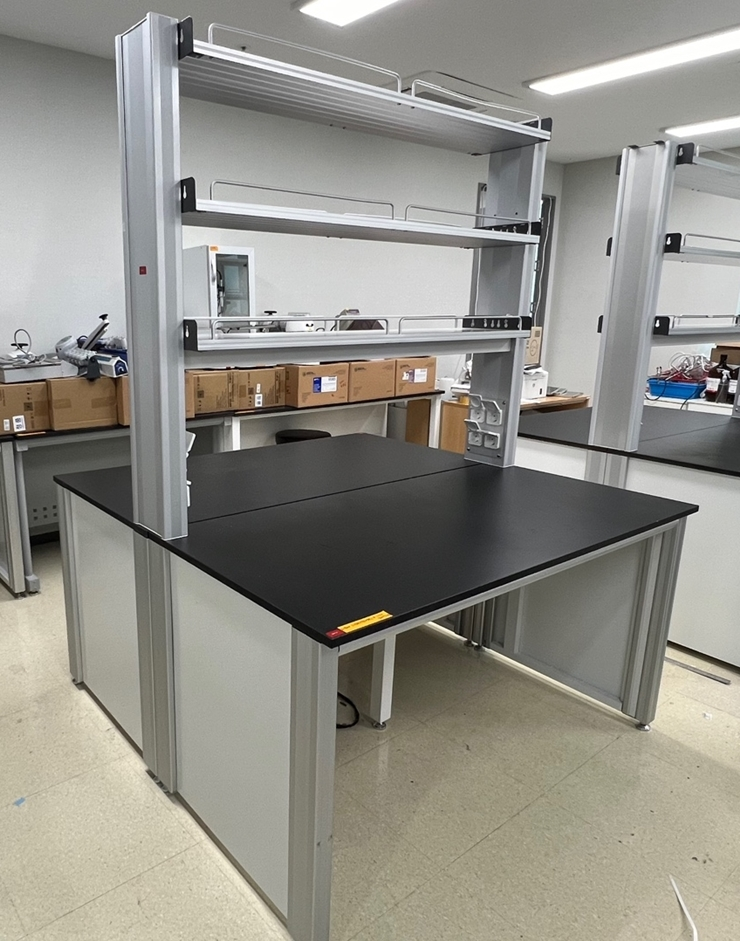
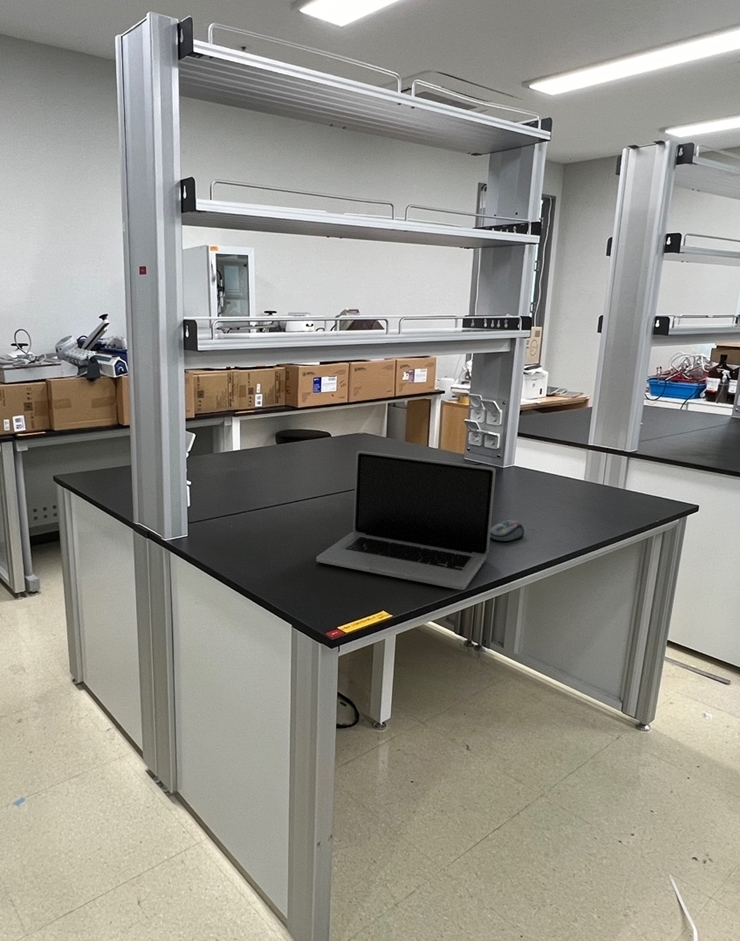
+ laptop (406, 515)
+ computer mouse (507, 529)
